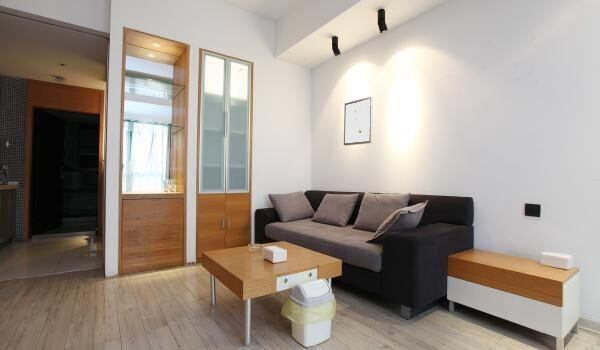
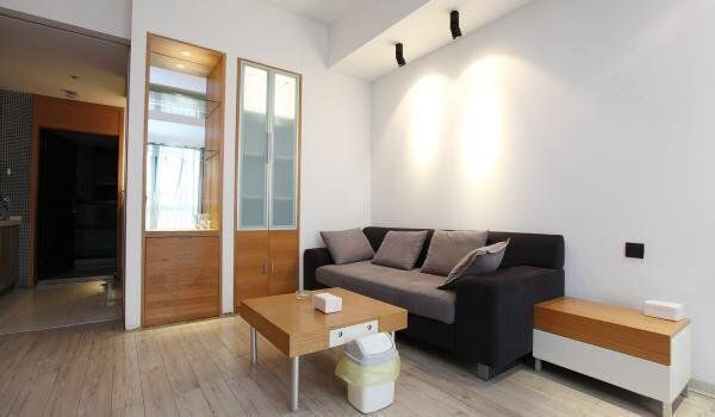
- wall art (357, 122)
